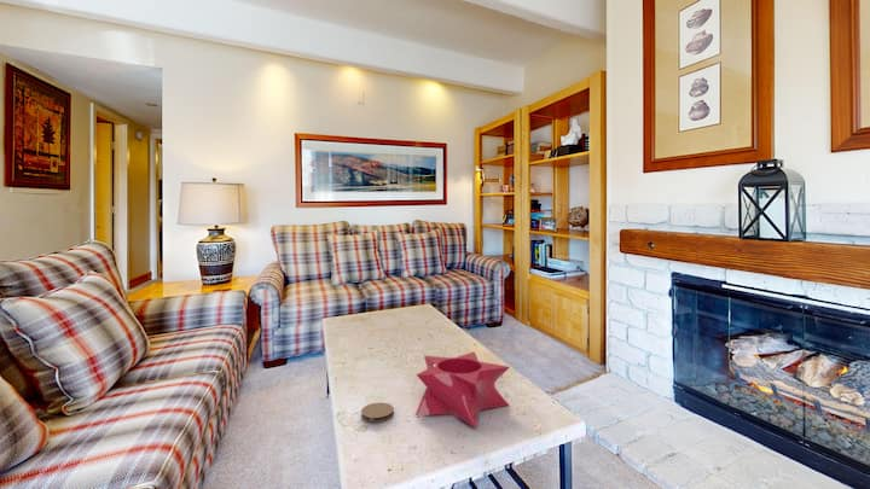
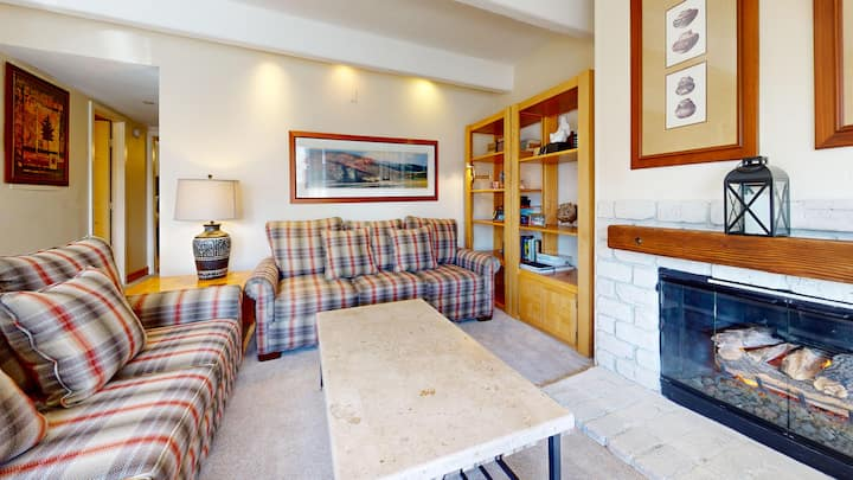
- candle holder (464, 384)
- coaster (377, 412)
